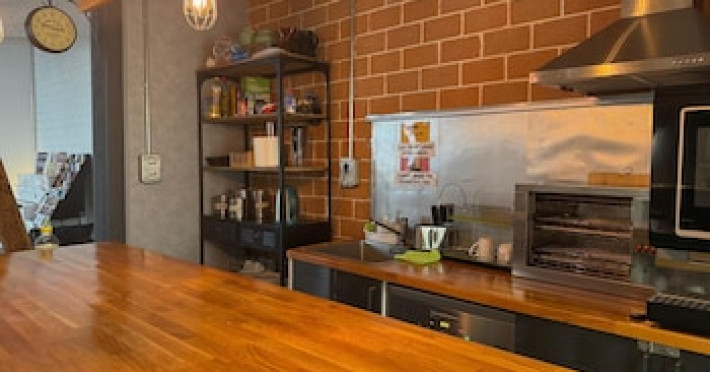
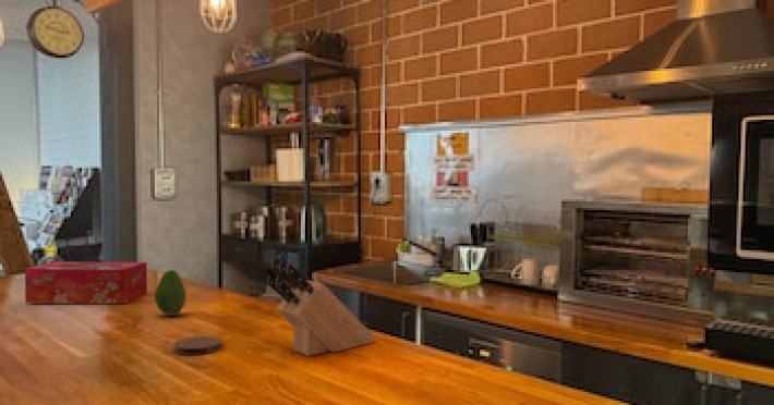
+ knife block (321, 302)
+ coaster (197, 345)
+ fruit (170, 292)
+ tissue box (88, 281)
